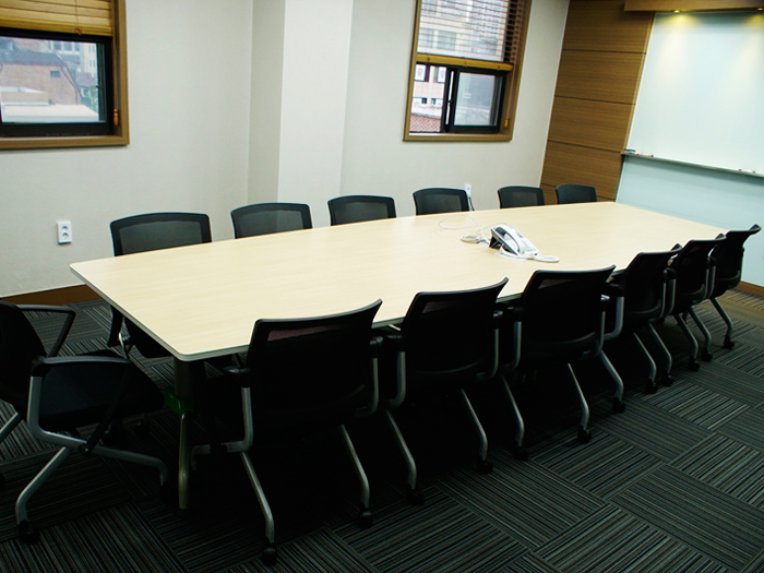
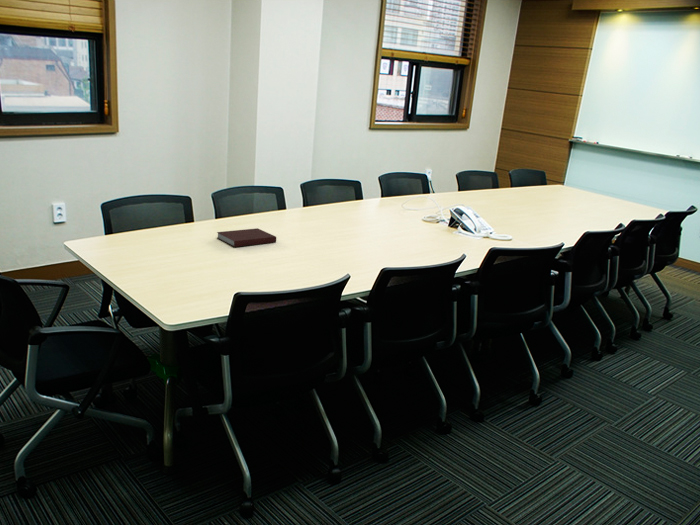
+ notebook (246, 237)
